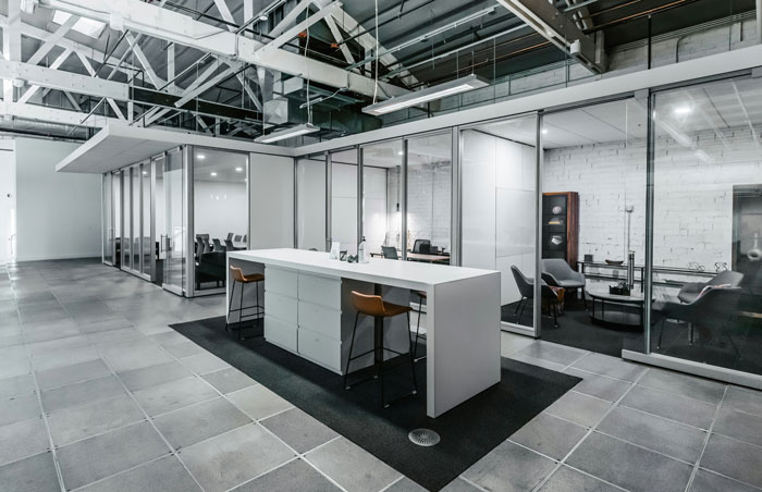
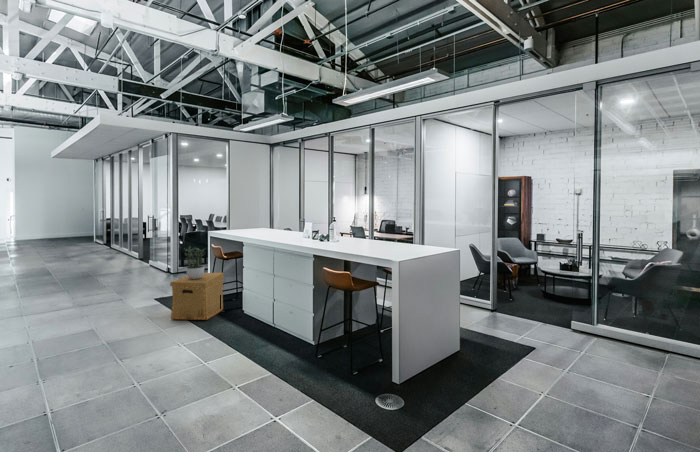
+ cardboard box (198, 294)
+ potted plant (195, 260)
